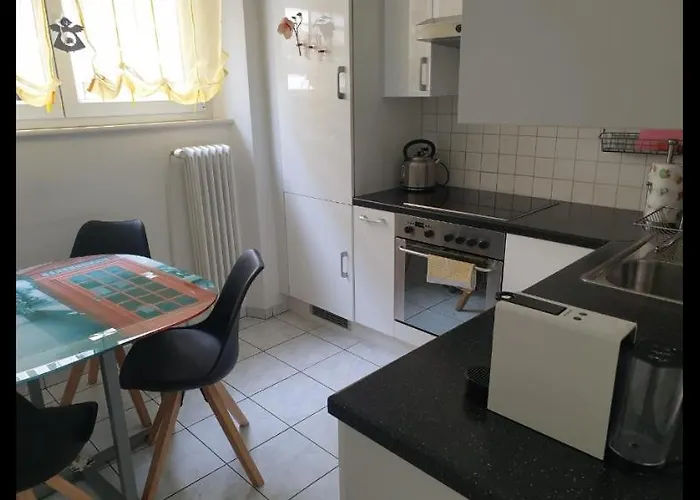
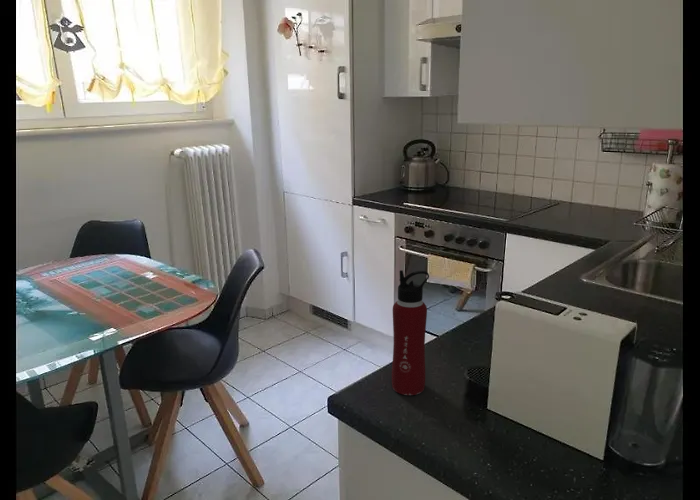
+ water bottle (409, 330)
